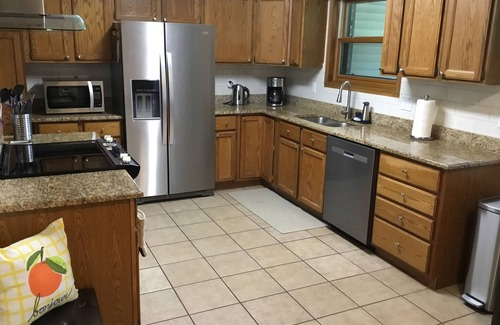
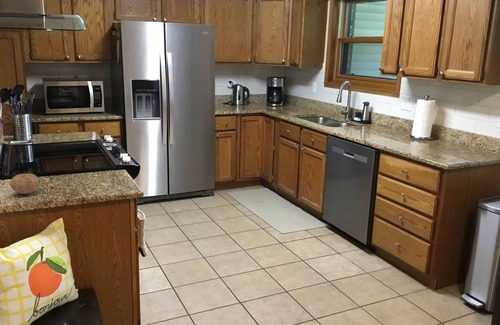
+ fruit (24, 184)
